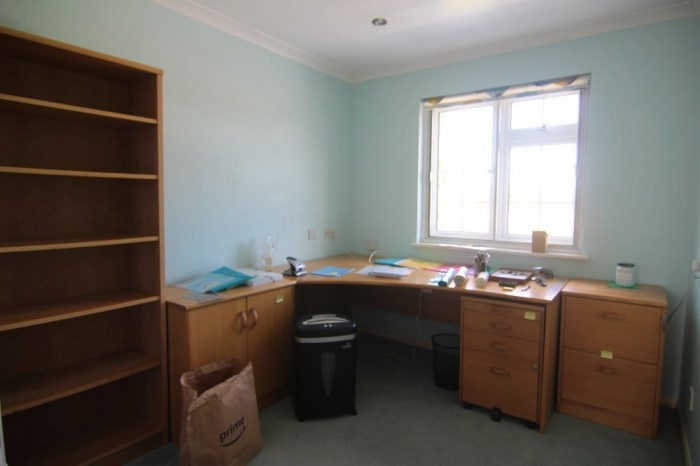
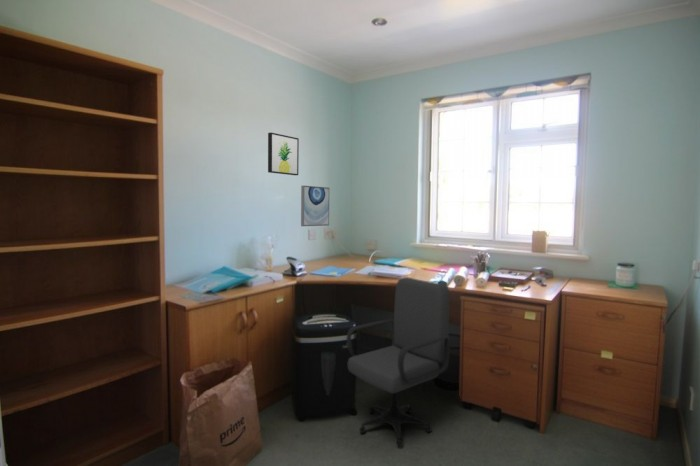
+ office chair (397, 355)
+ wall art (283, 154)
+ wall art (315, 206)
